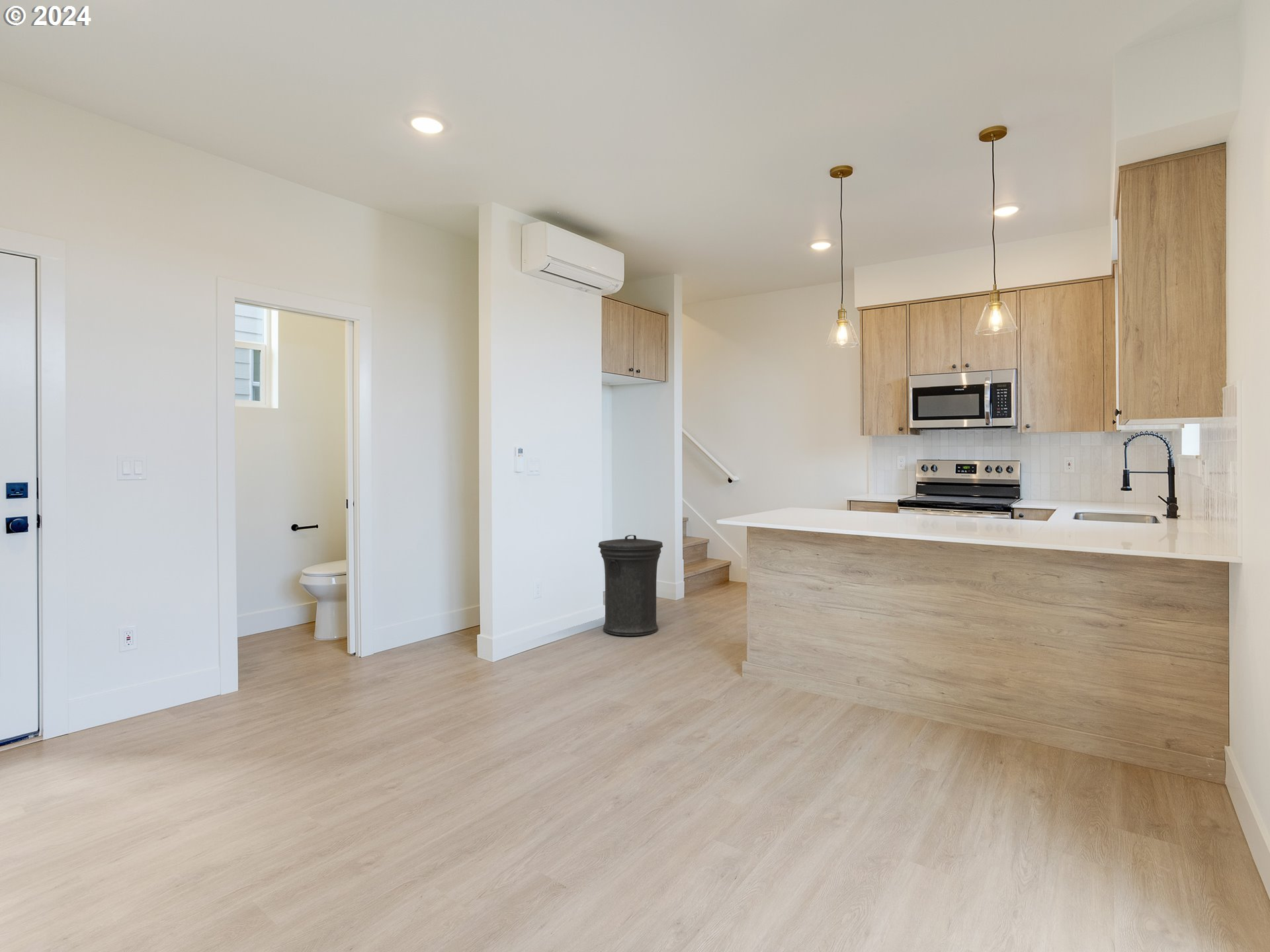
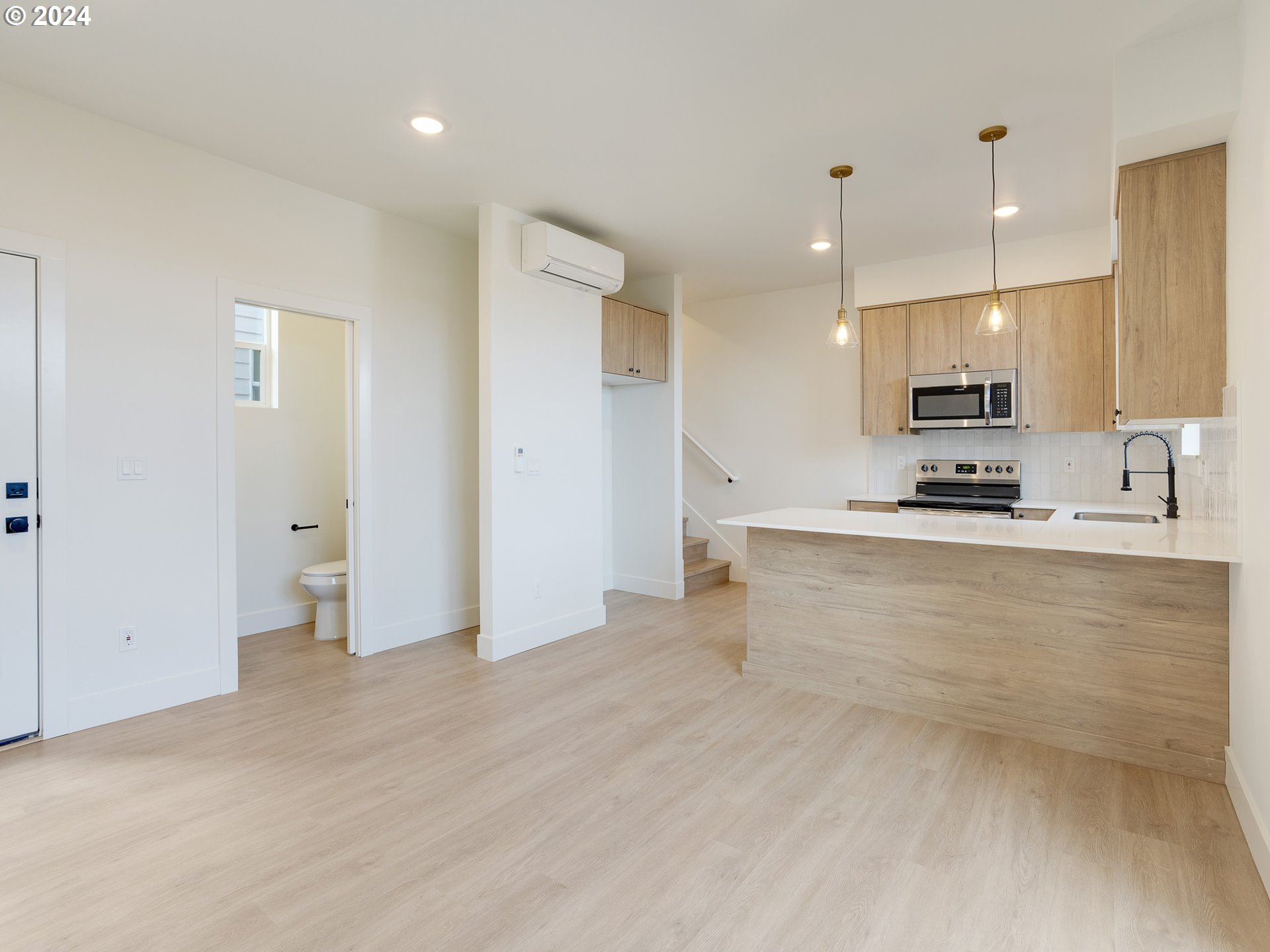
- trash can (630, 582)
